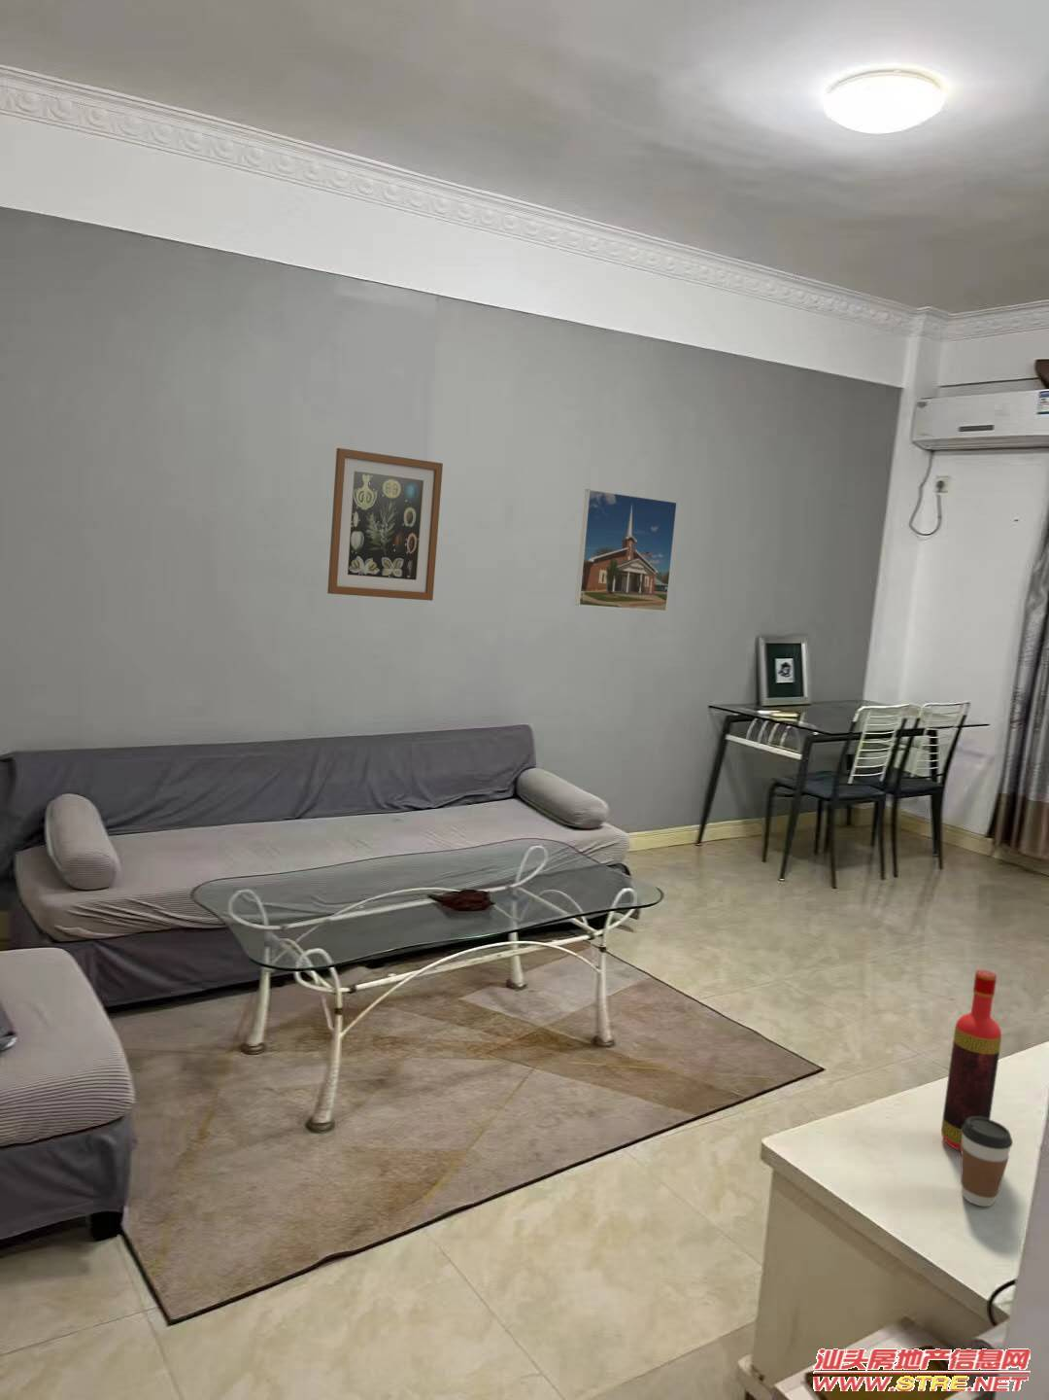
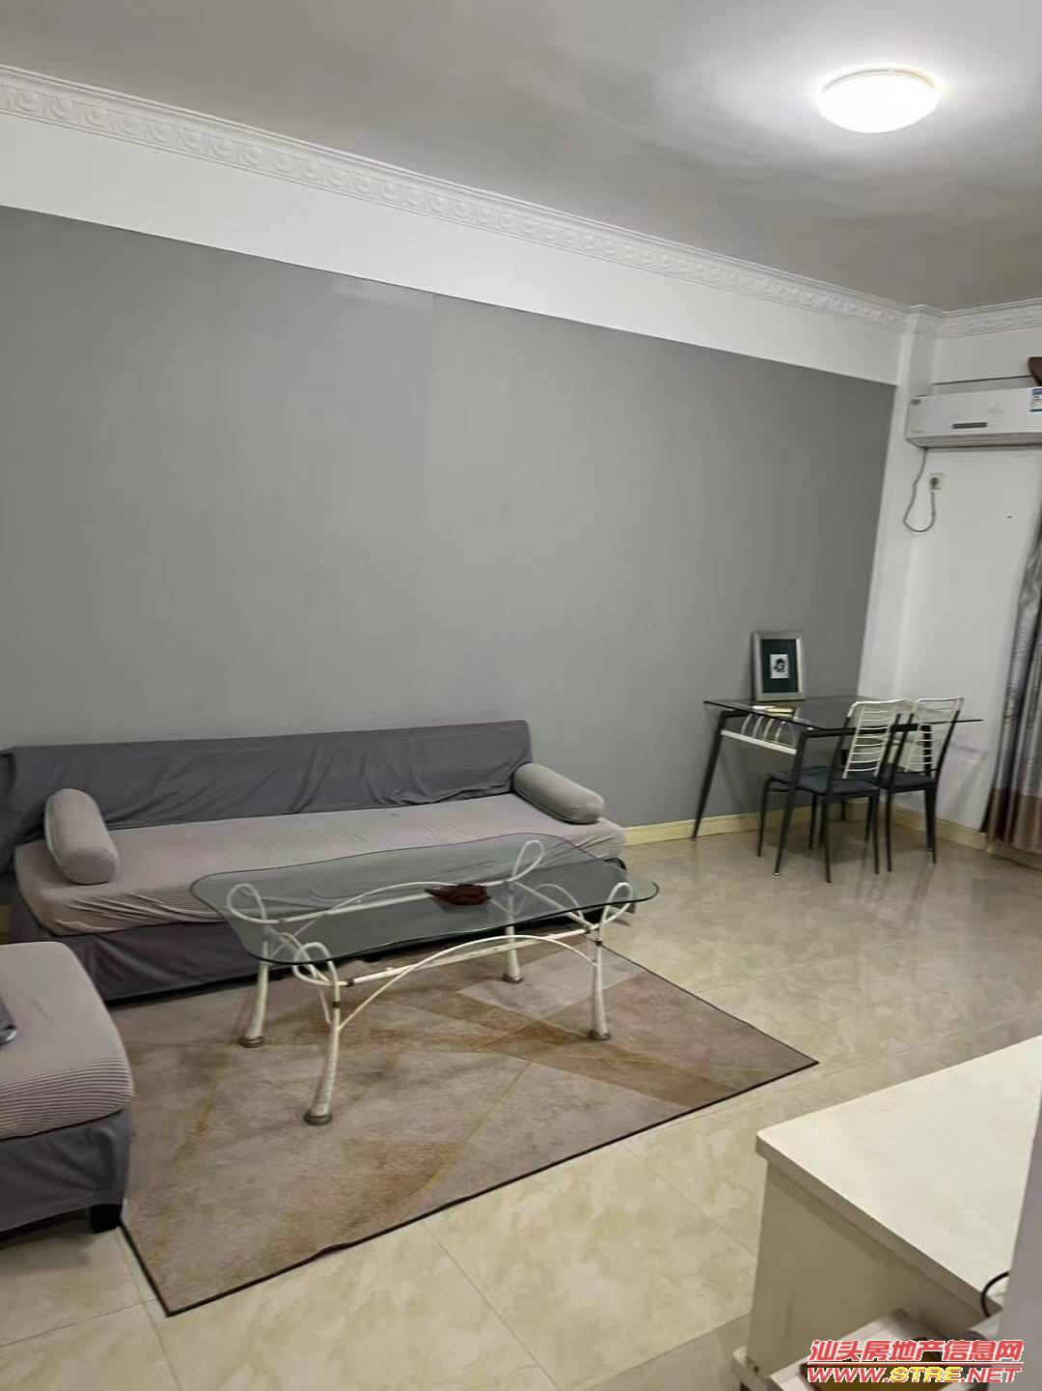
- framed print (627, 552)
- wall art (386, 527)
- coffee cup (983, 1162)
- bottle (974, 1058)
